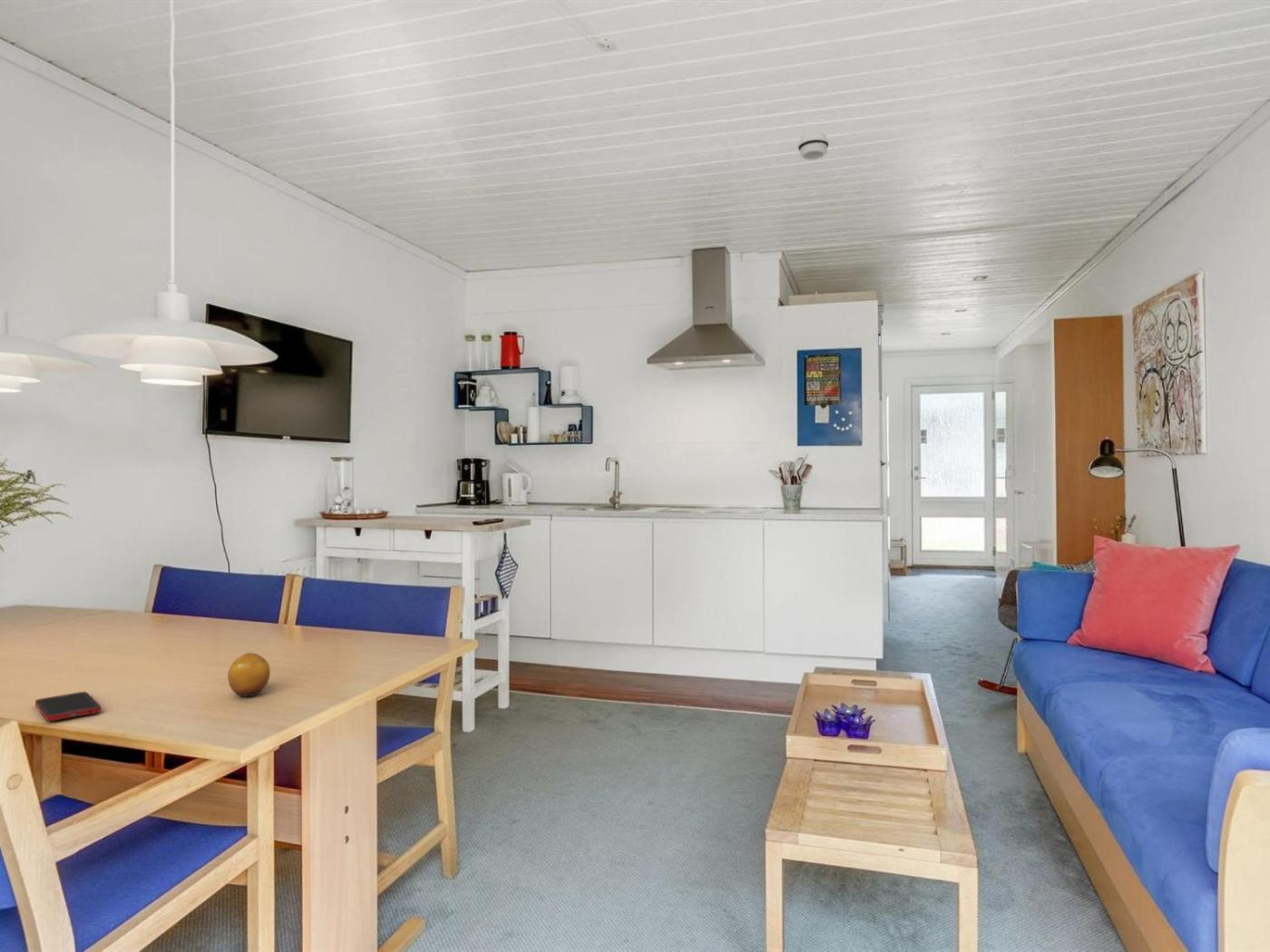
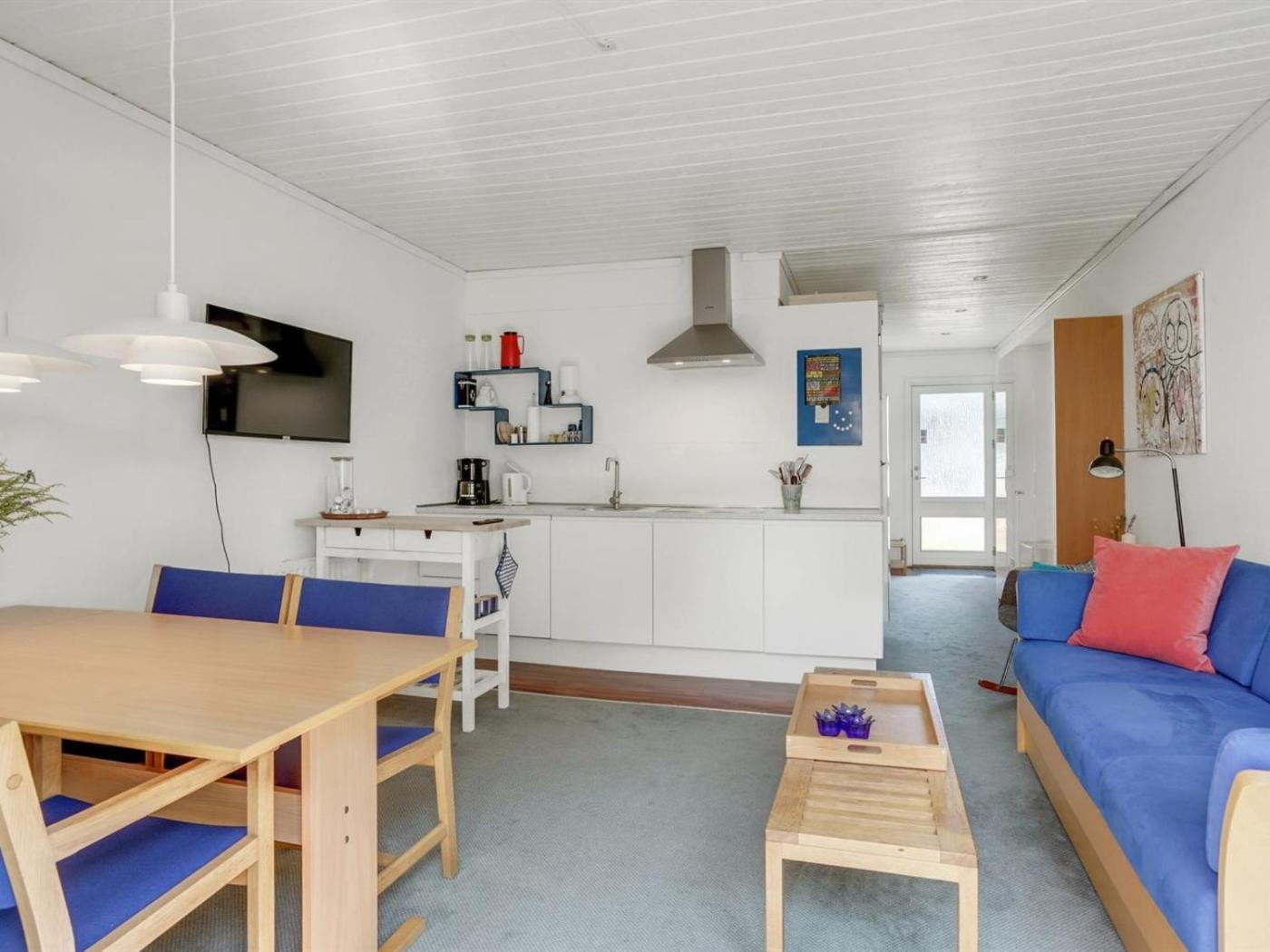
- fruit (249, 674)
- cell phone (67, 705)
- smoke detector (813, 146)
